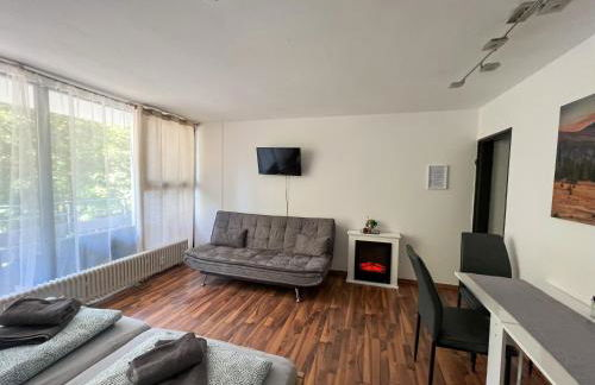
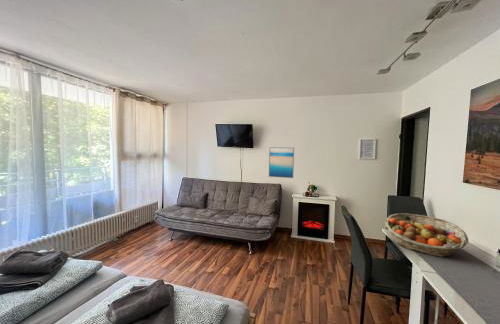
+ wall art (281, 162)
+ fruit basket (422, 233)
